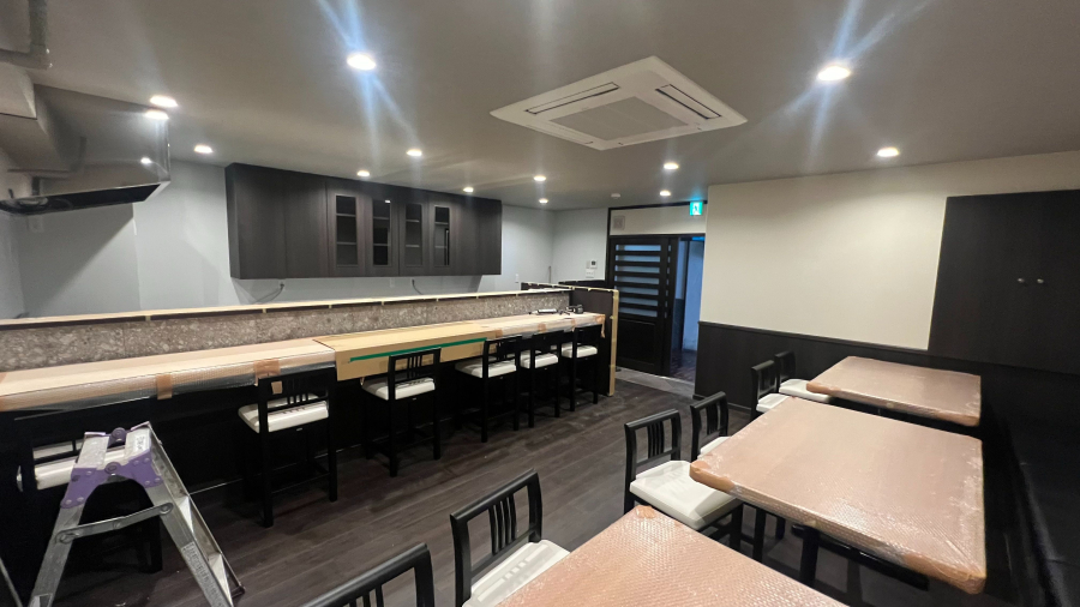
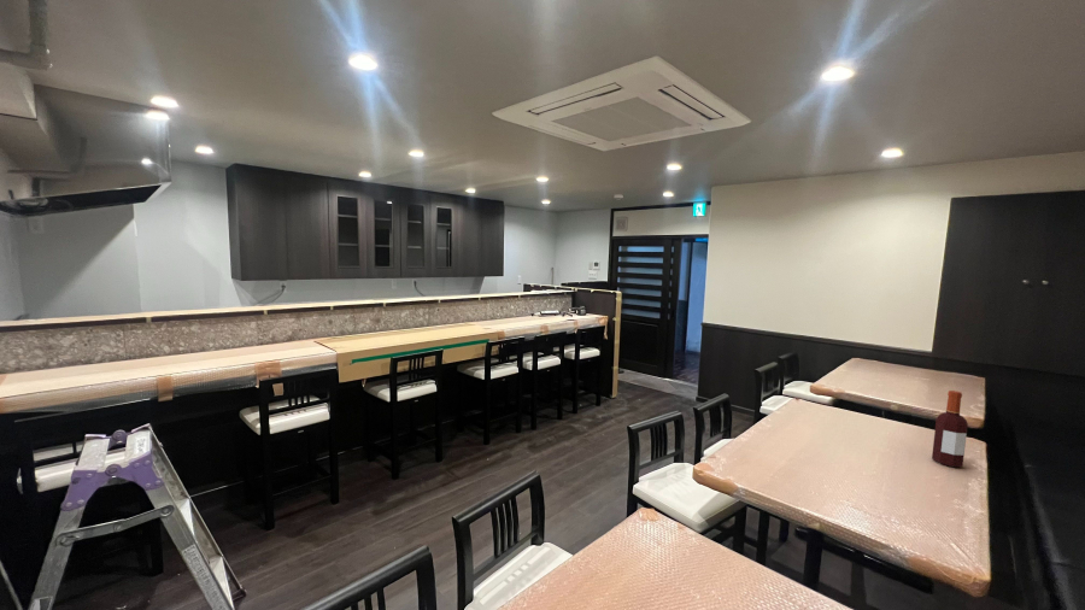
+ bottle (950, 427)
